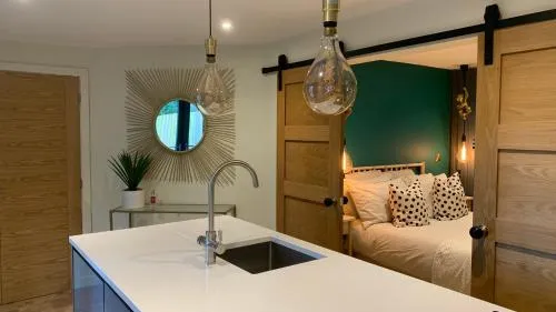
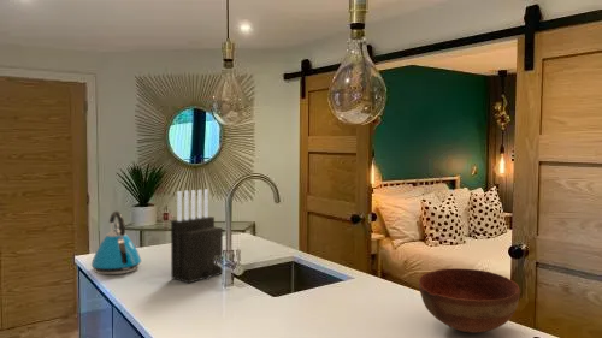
+ bowl (466, 304)
+ kettle (117, 239)
+ knife block (199, 233)
